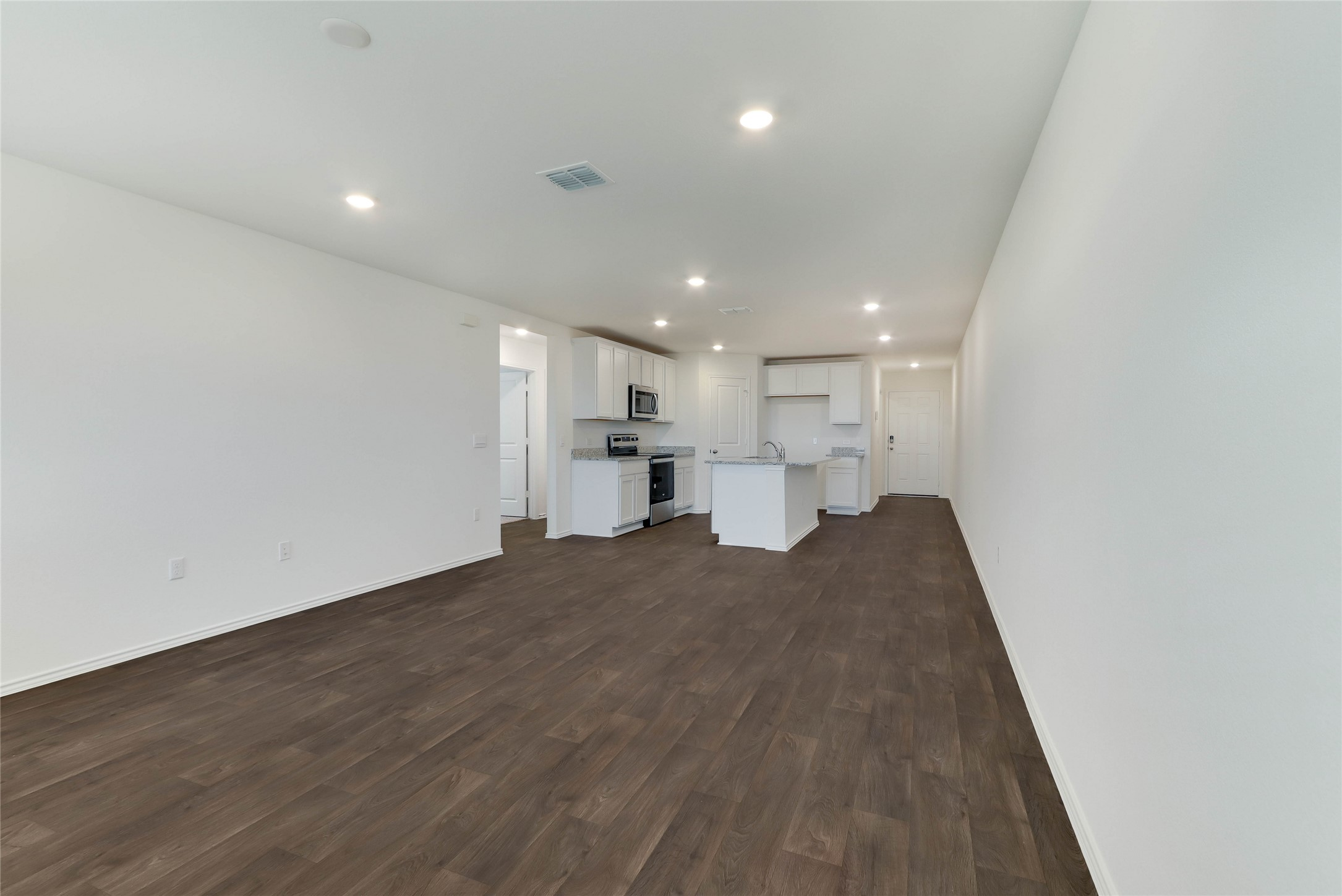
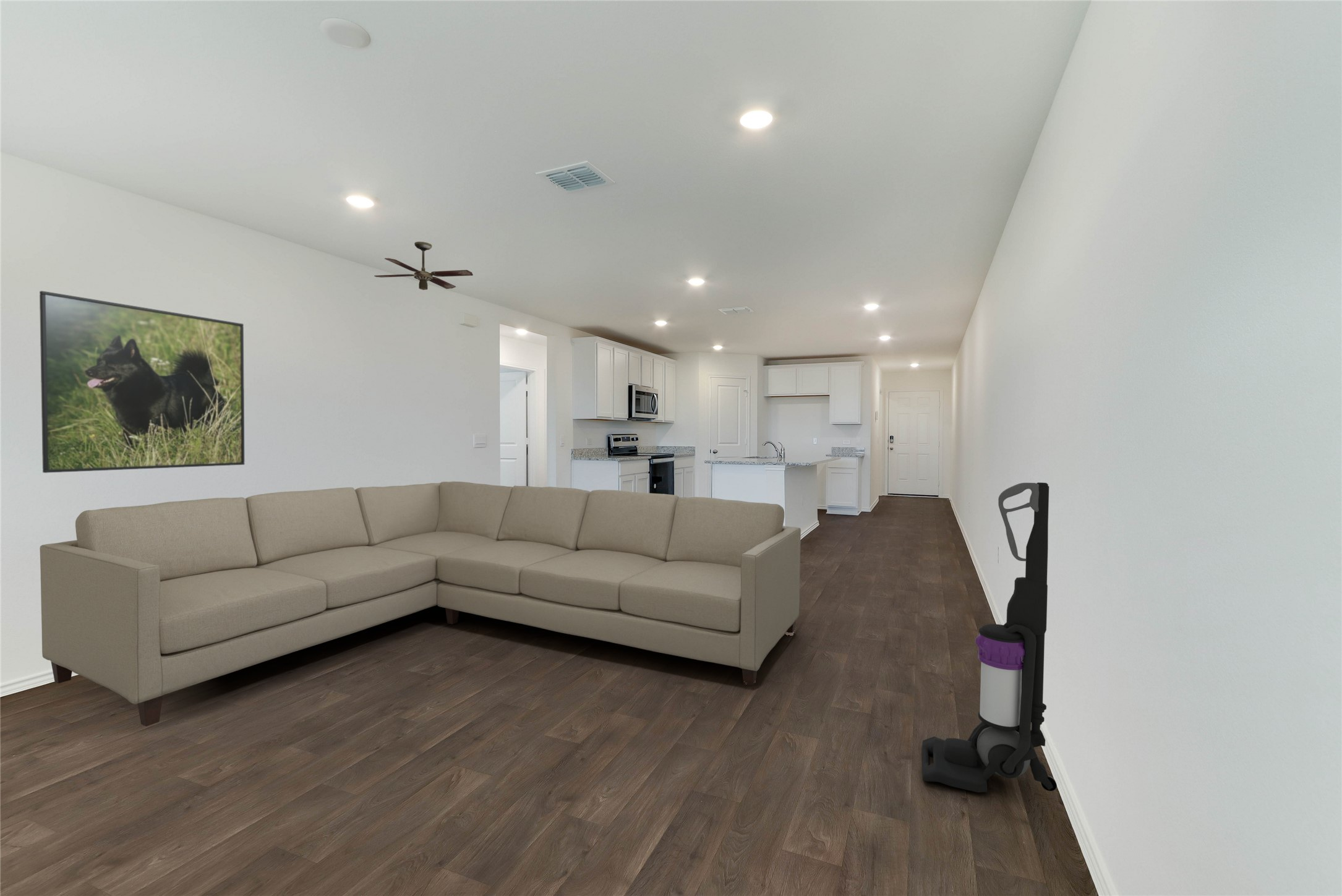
+ vacuum cleaner (989, 629)
+ ceiling fan (423, 267)
+ sofa (466, 580)
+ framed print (155, 389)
